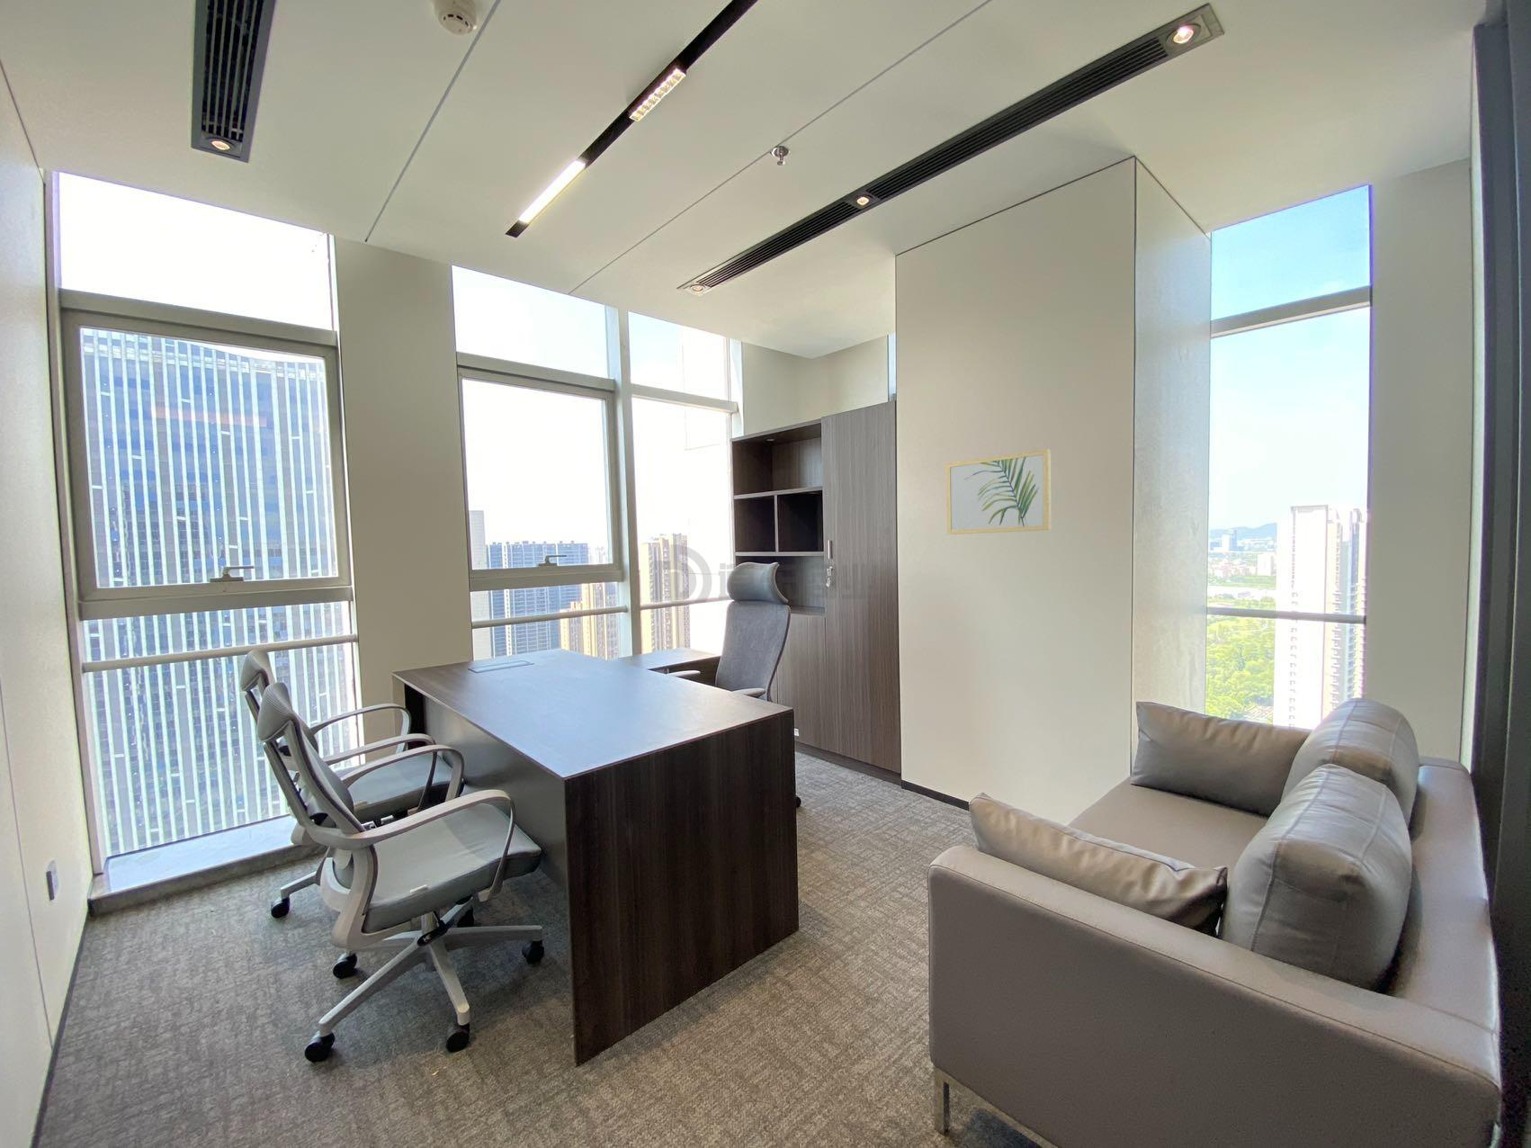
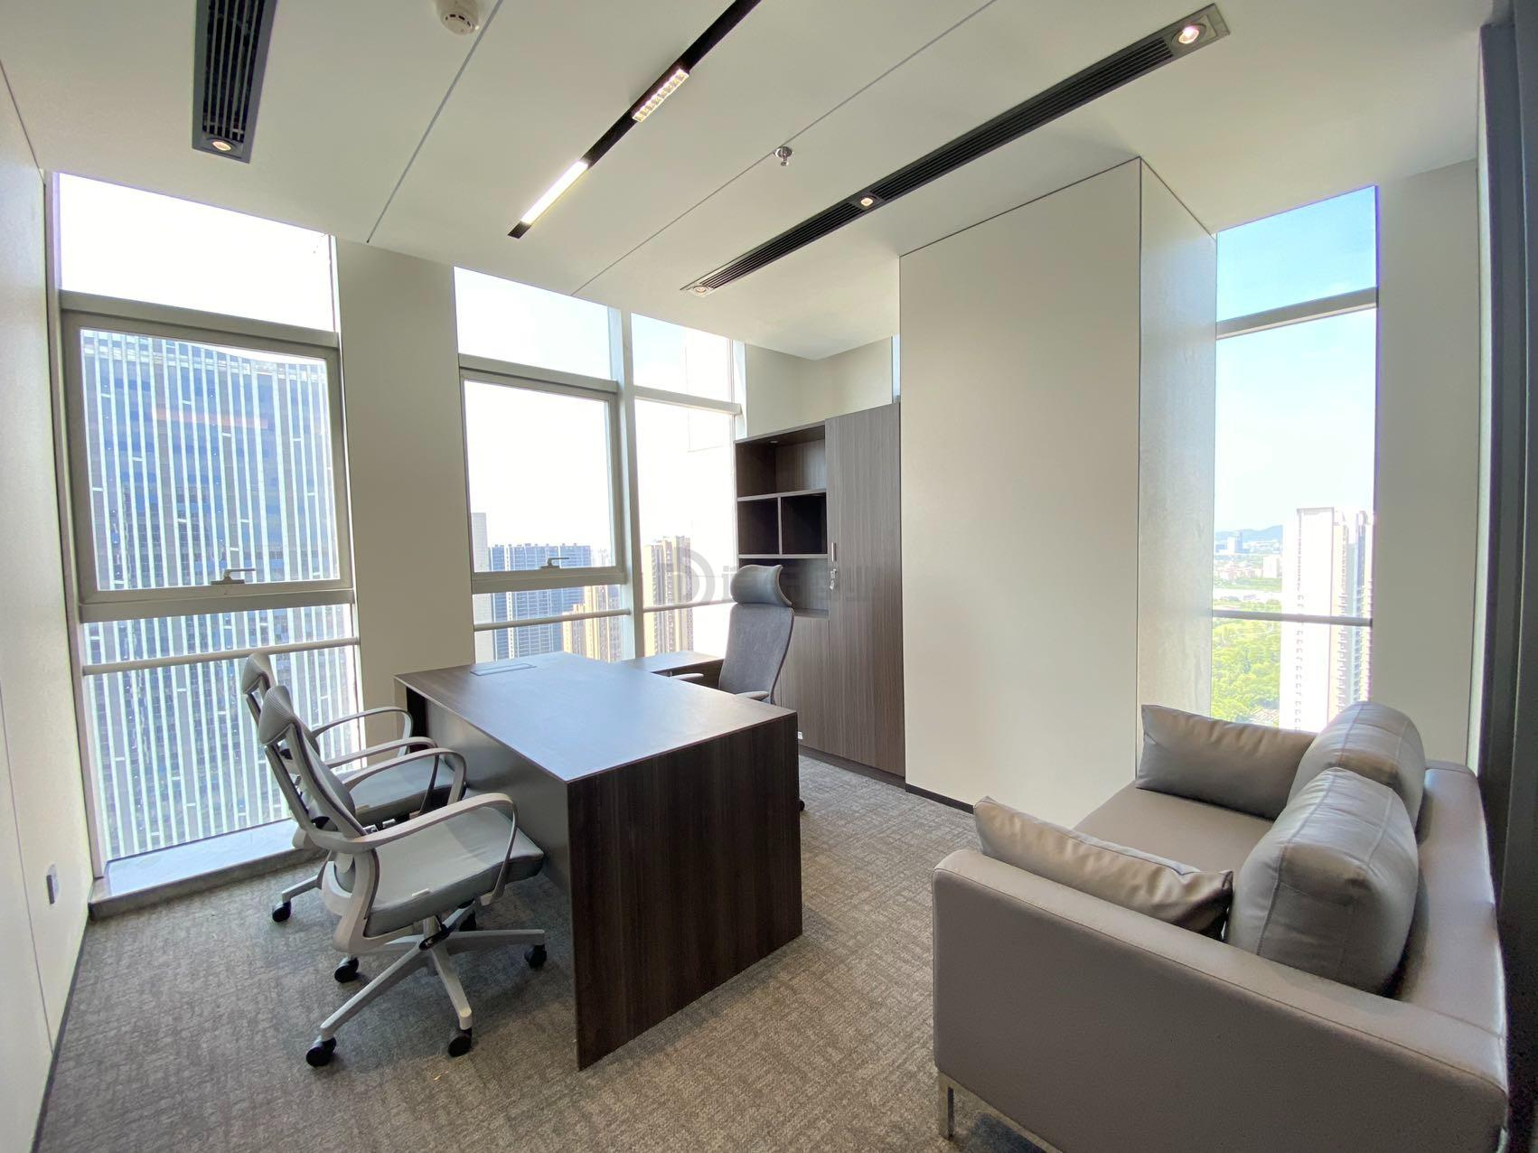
- wall art (995, 494)
